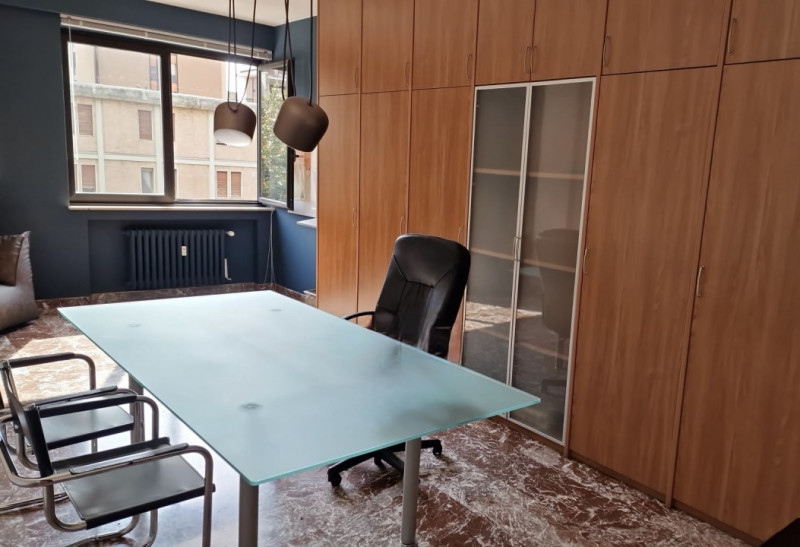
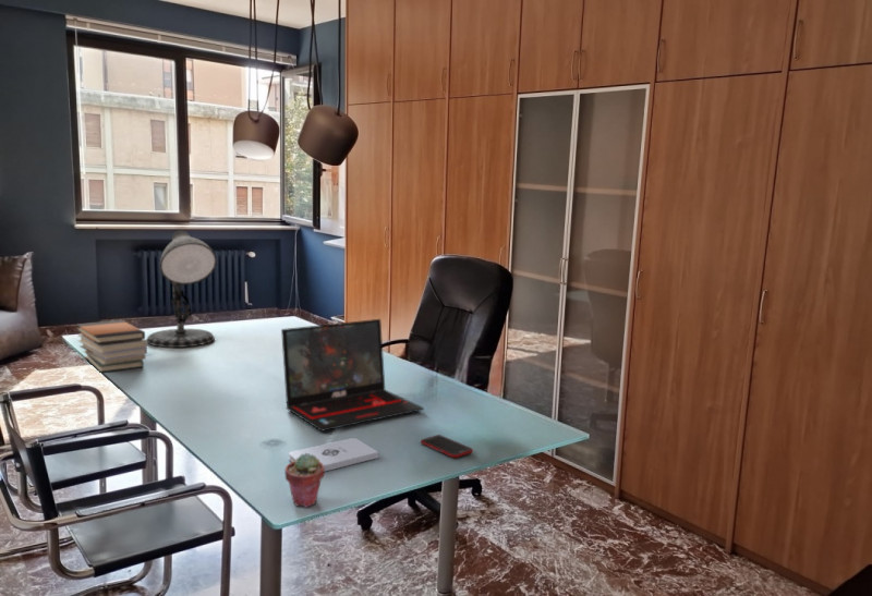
+ notepad (332, 454)
+ desk lamp (180, 287)
+ cell phone (446, 446)
+ book stack (111, 344)
+ potted succulent (304, 476)
+ laptop (353, 370)
